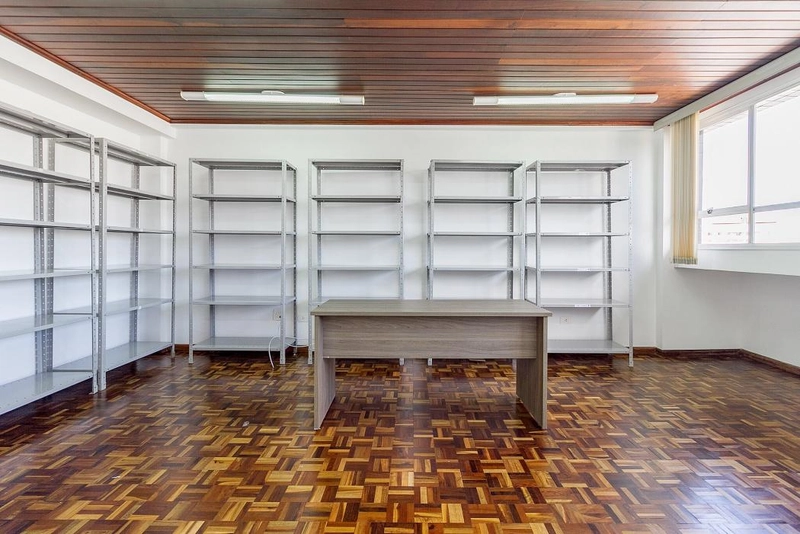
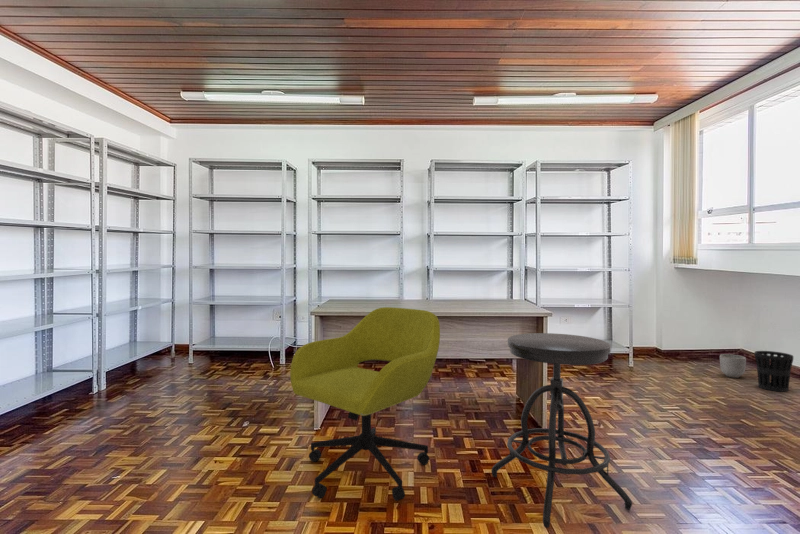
+ planter (732, 366)
+ office chair (366, 392)
+ wastebasket (773, 370)
+ stool (555, 416)
